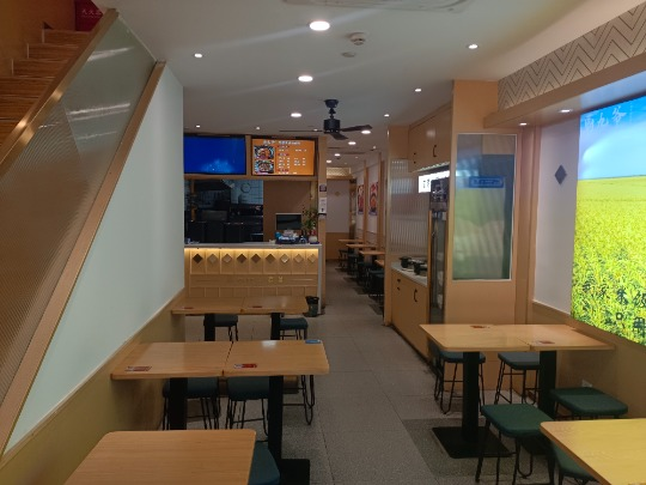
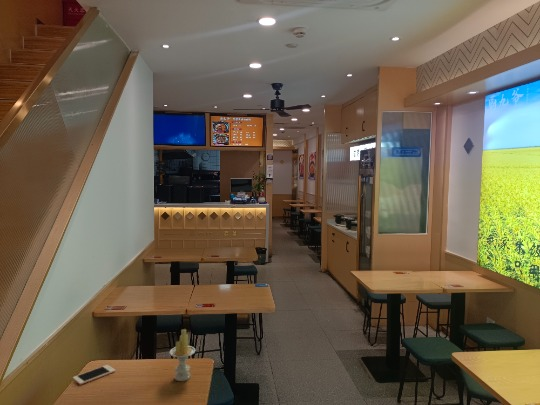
+ cell phone (94, 374)
+ candle (182, 352)
